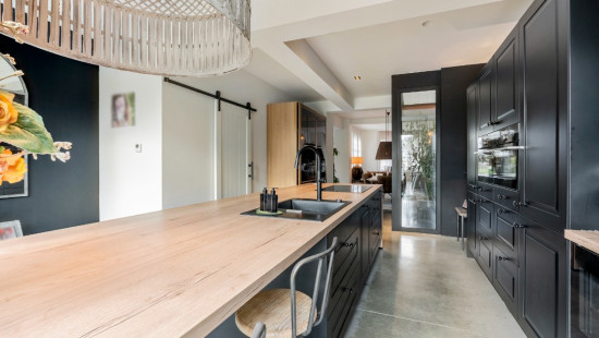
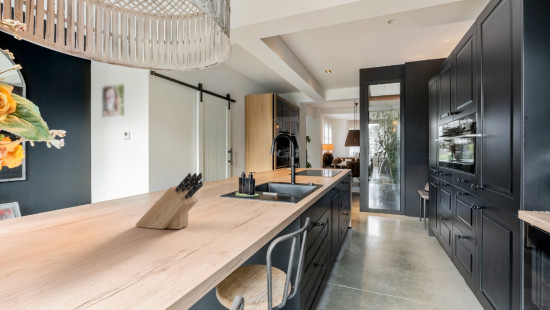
+ knife block (171, 199)
